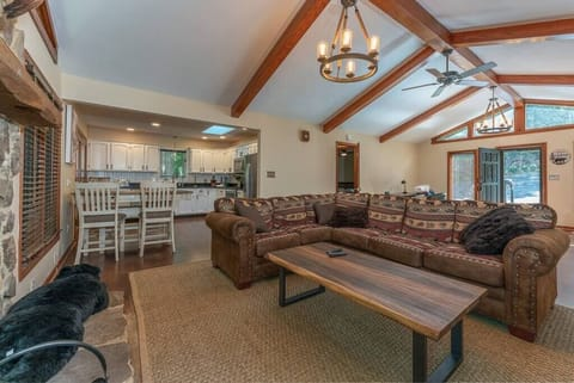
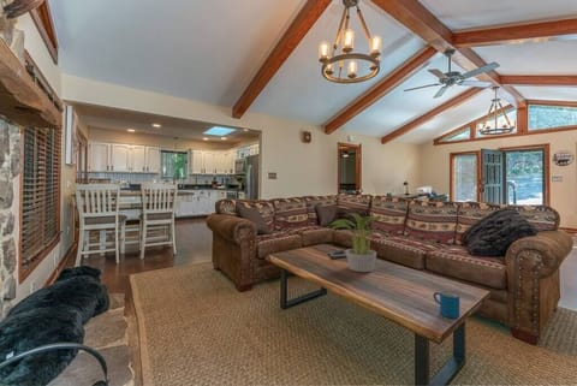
+ mug (445, 302)
+ potted plant (359, 240)
